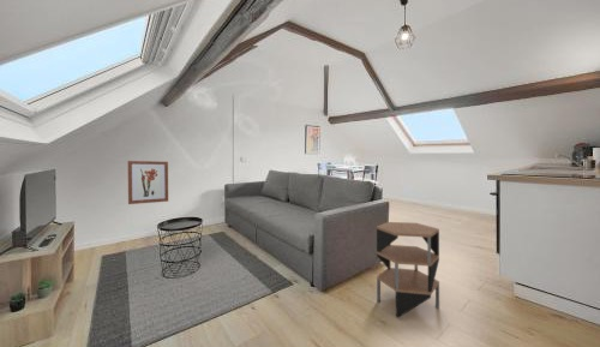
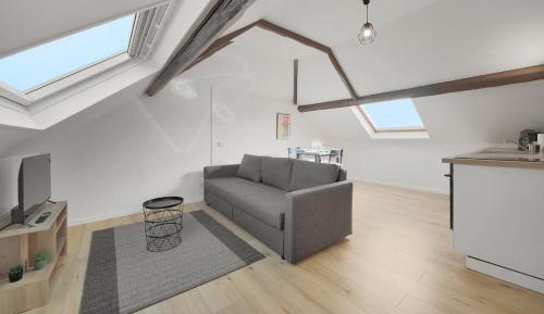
- wall art (149, 181)
- side table (407, 263)
